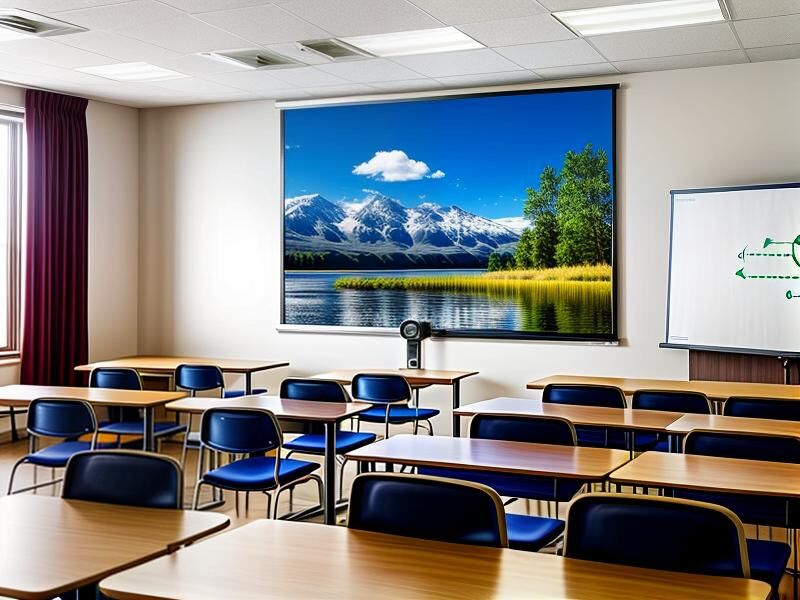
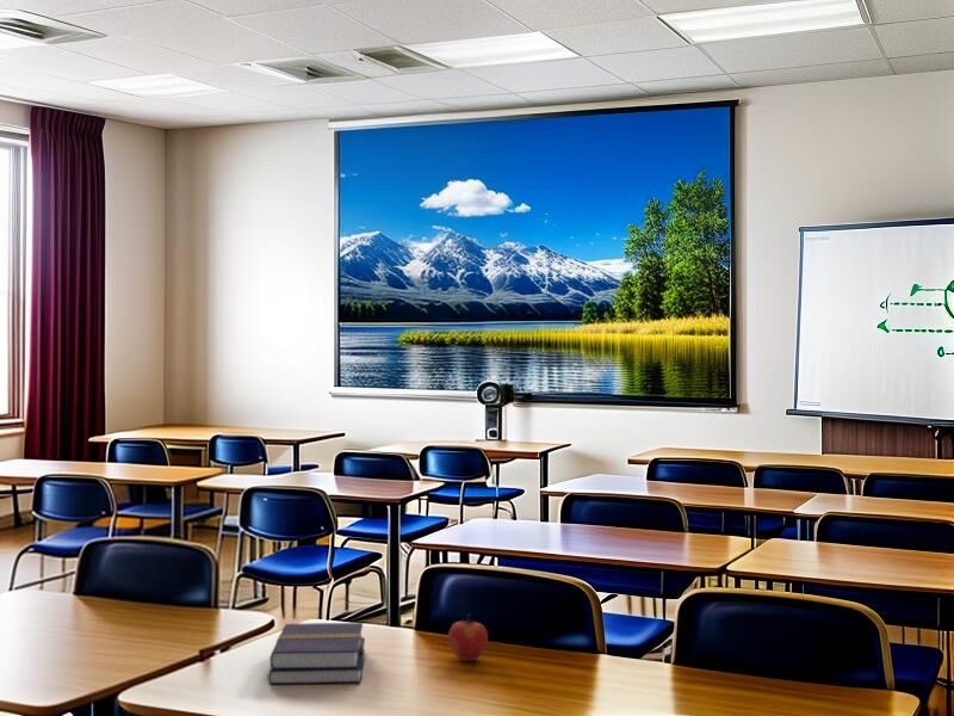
+ apple (467, 636)
+ book (318, 650)
